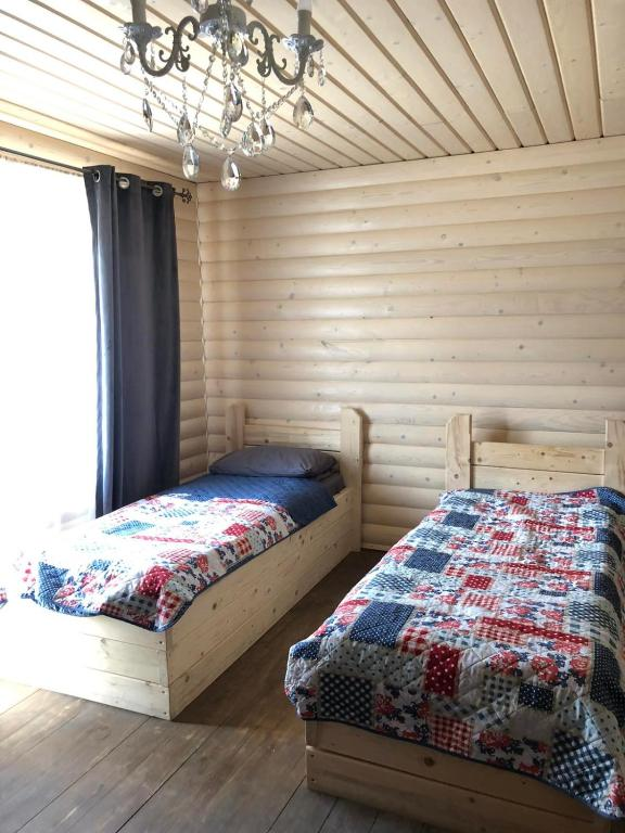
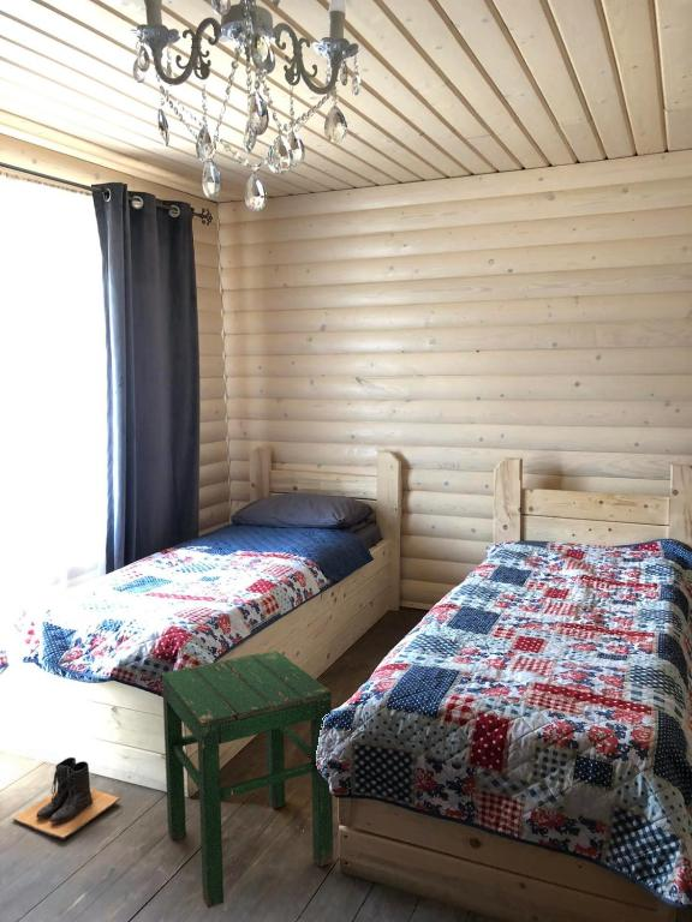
+ stool (250, 779)
+ boots (66, 789)
